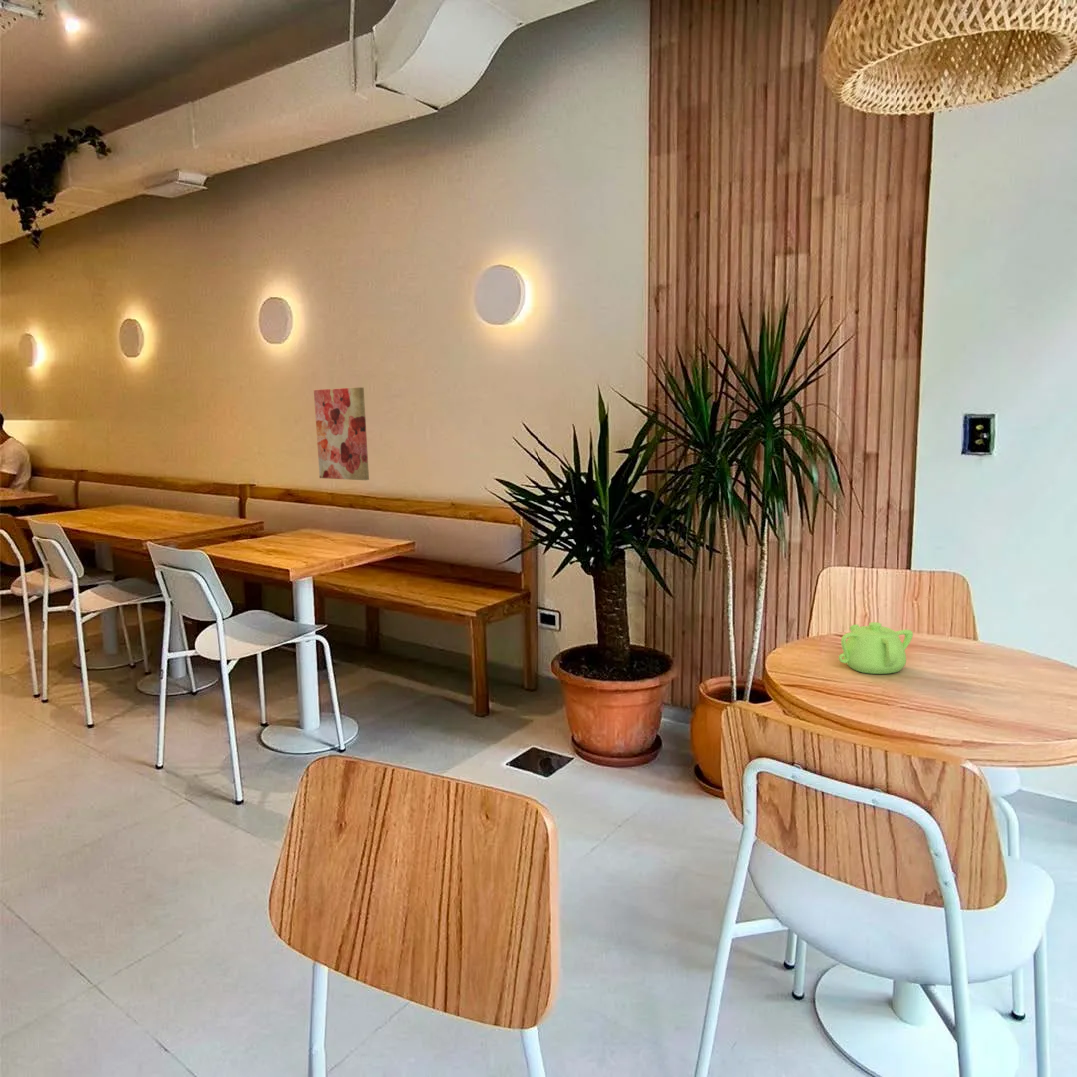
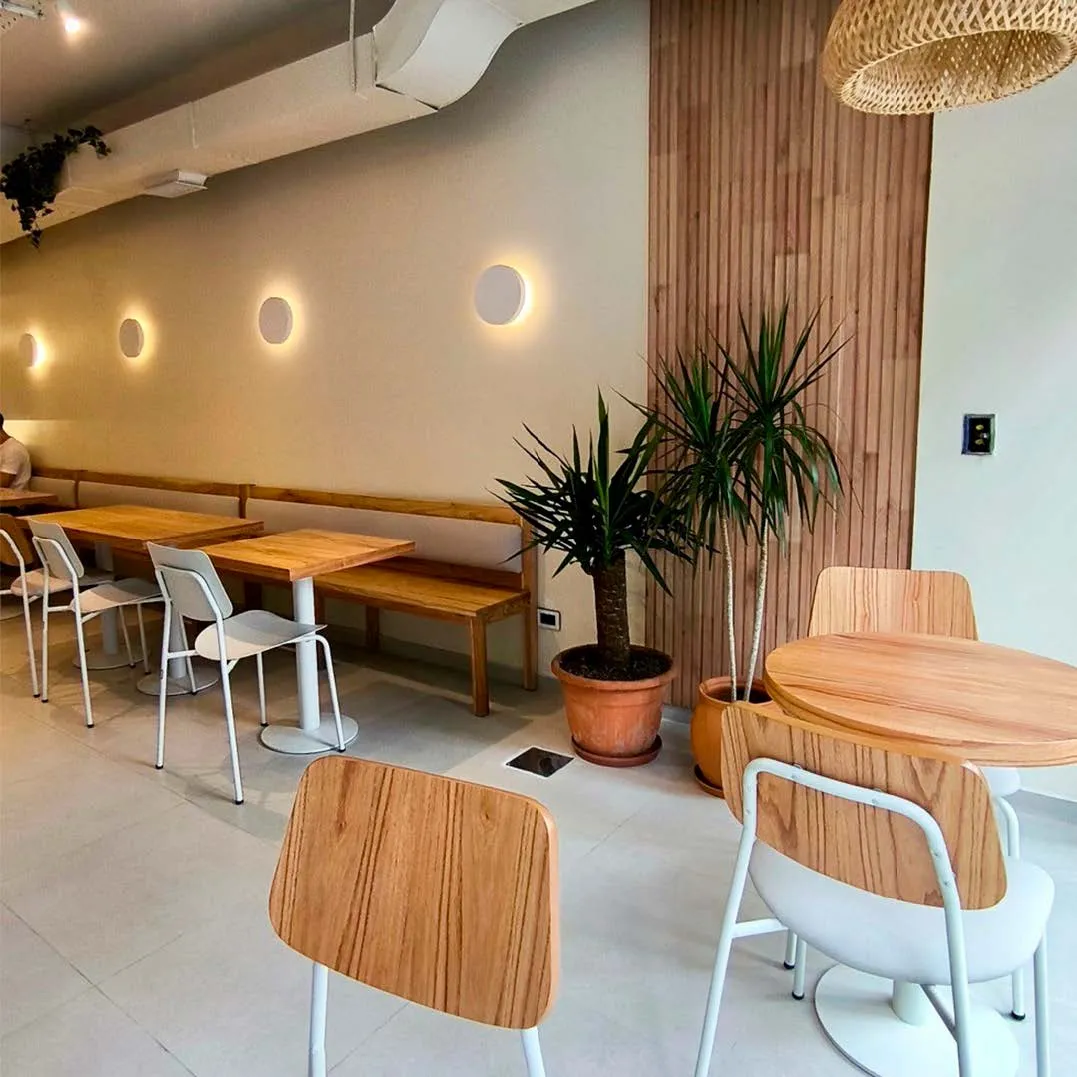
- teapot (874, 644)
- wall art (340, 434)
